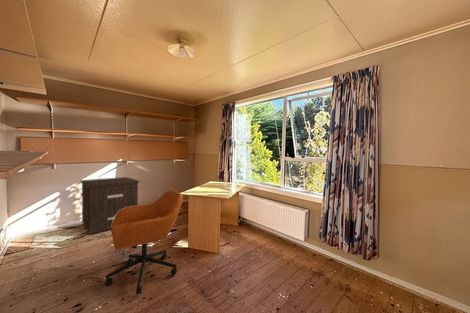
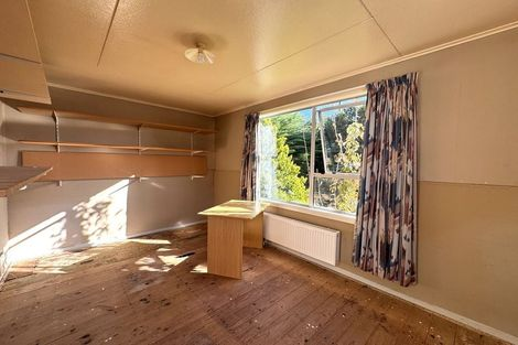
- nightstand (109, 201)
- office chair (144, 234)
